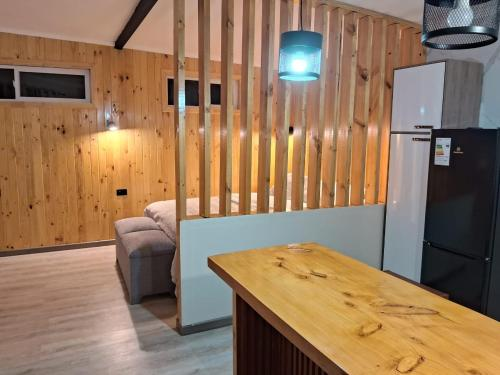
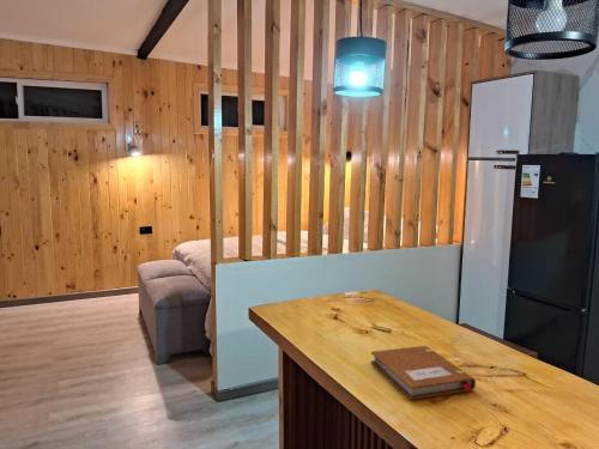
+ notebook (420, 370)
